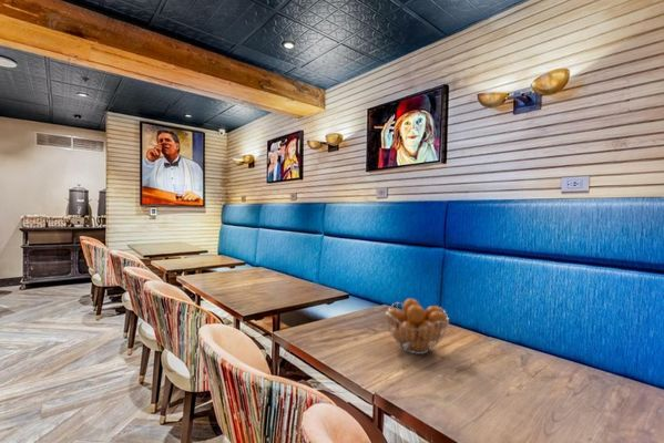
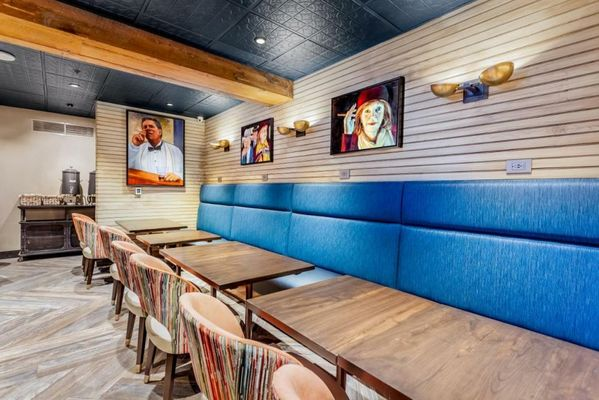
- fruit basket (416, 324)
